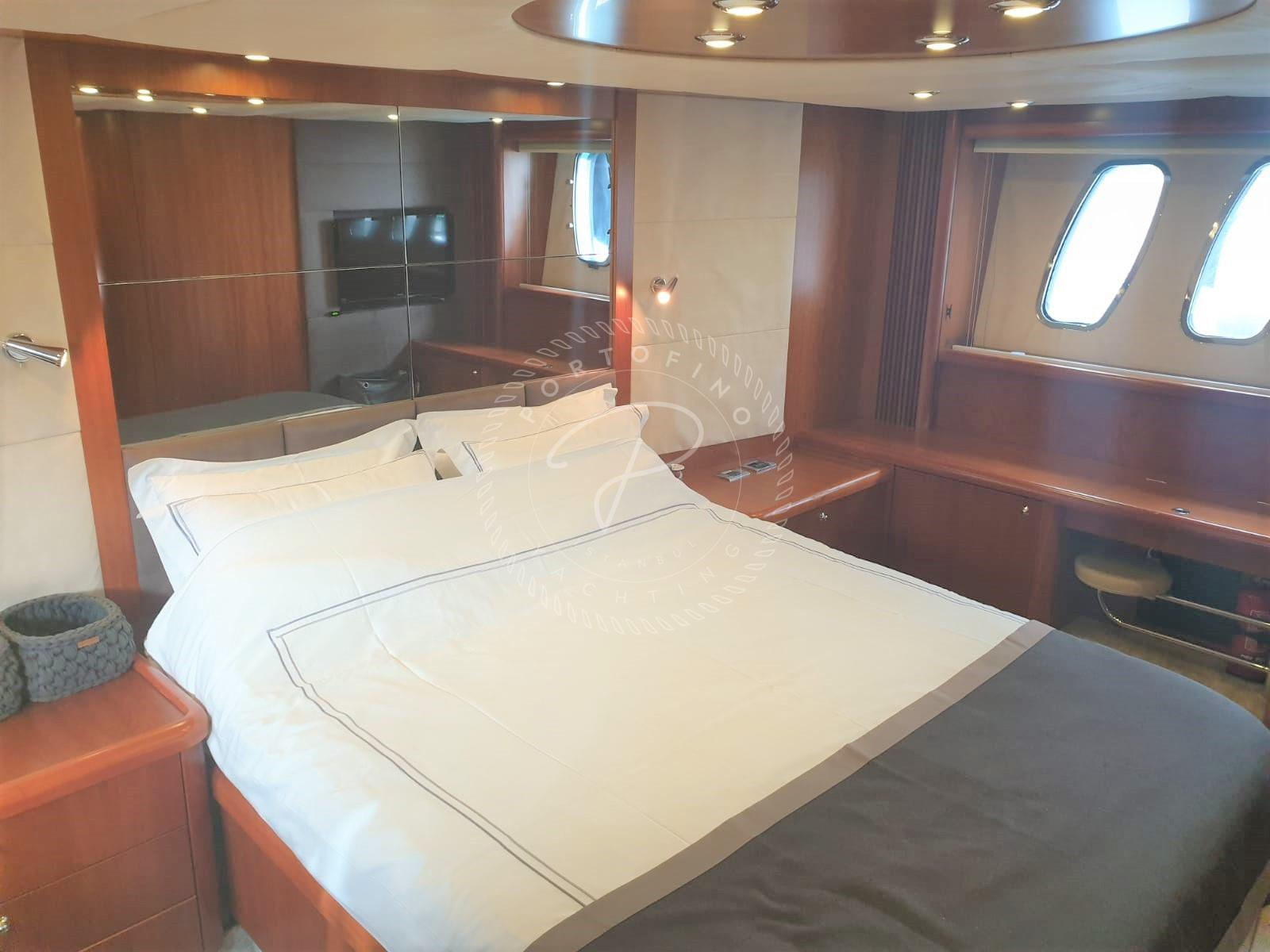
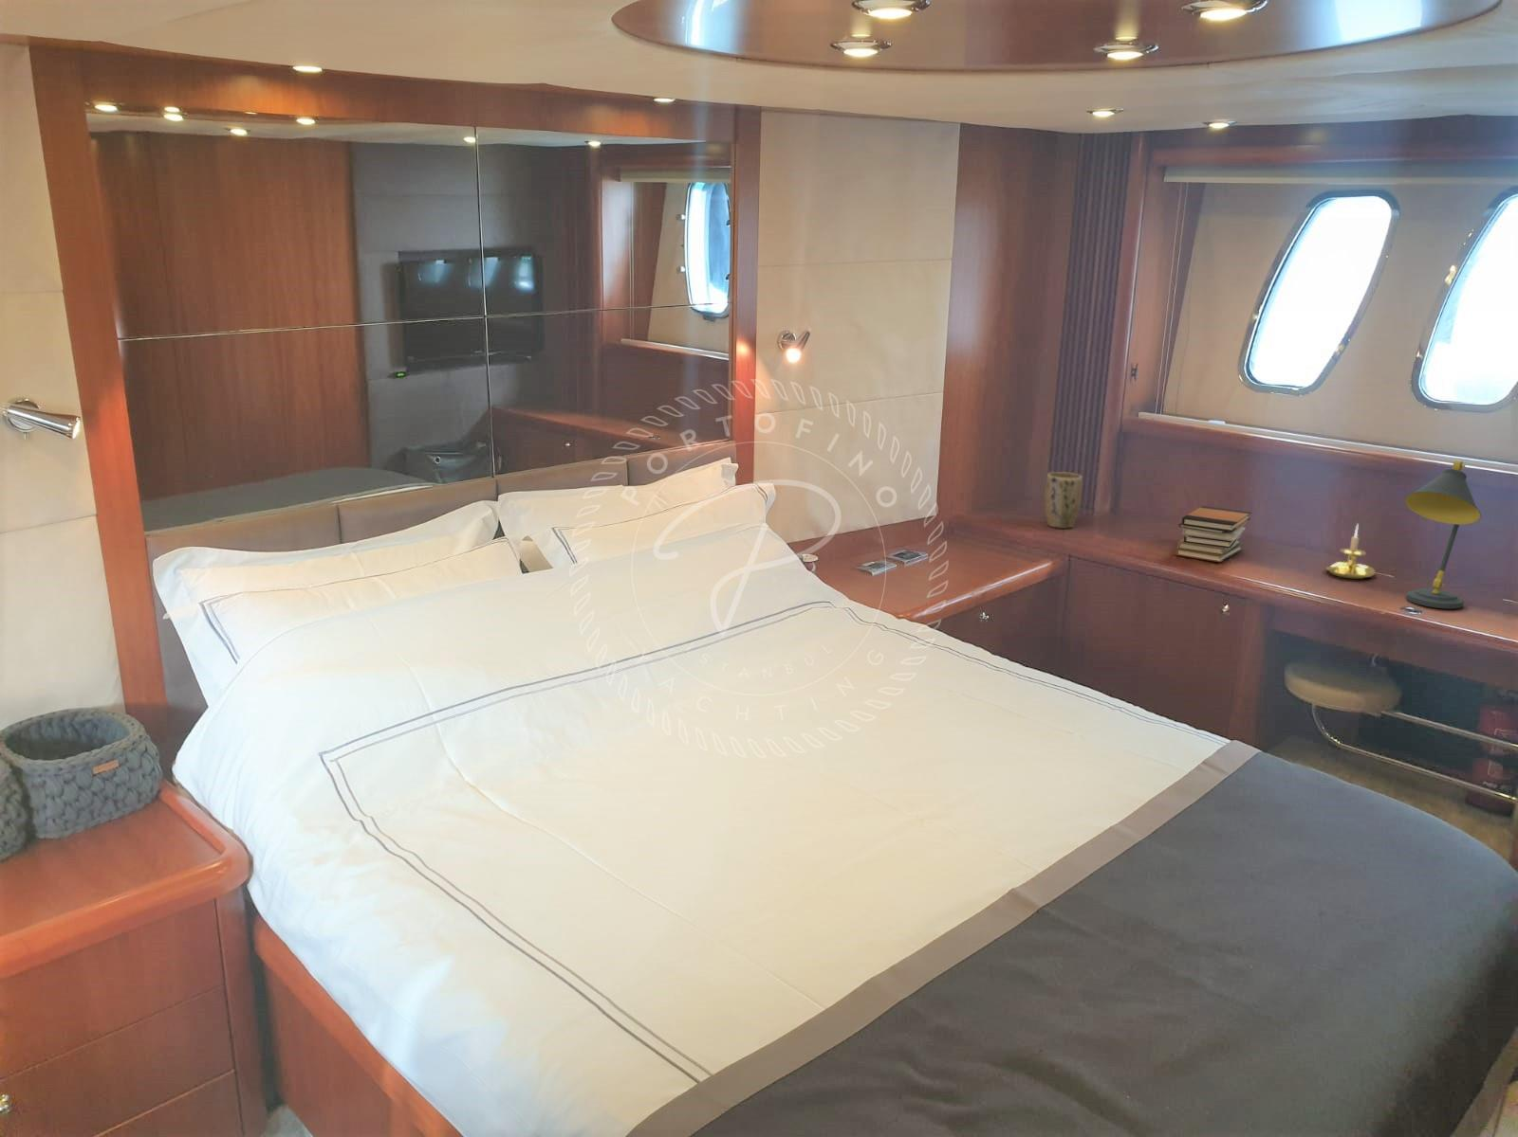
+ candle holder (1351, 548)
+ plant pot (1061, 500)
+ desk lamp (1450, 536)
+ book stack (1213, 533)
